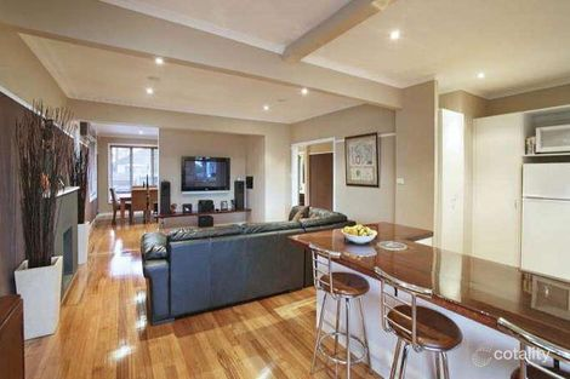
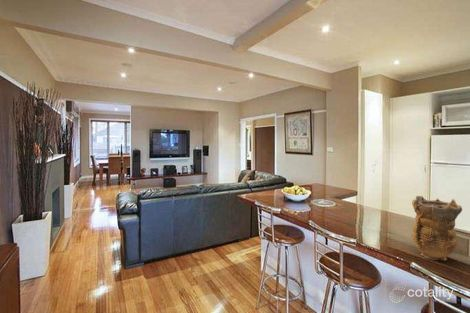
+ vase (433, 225)
